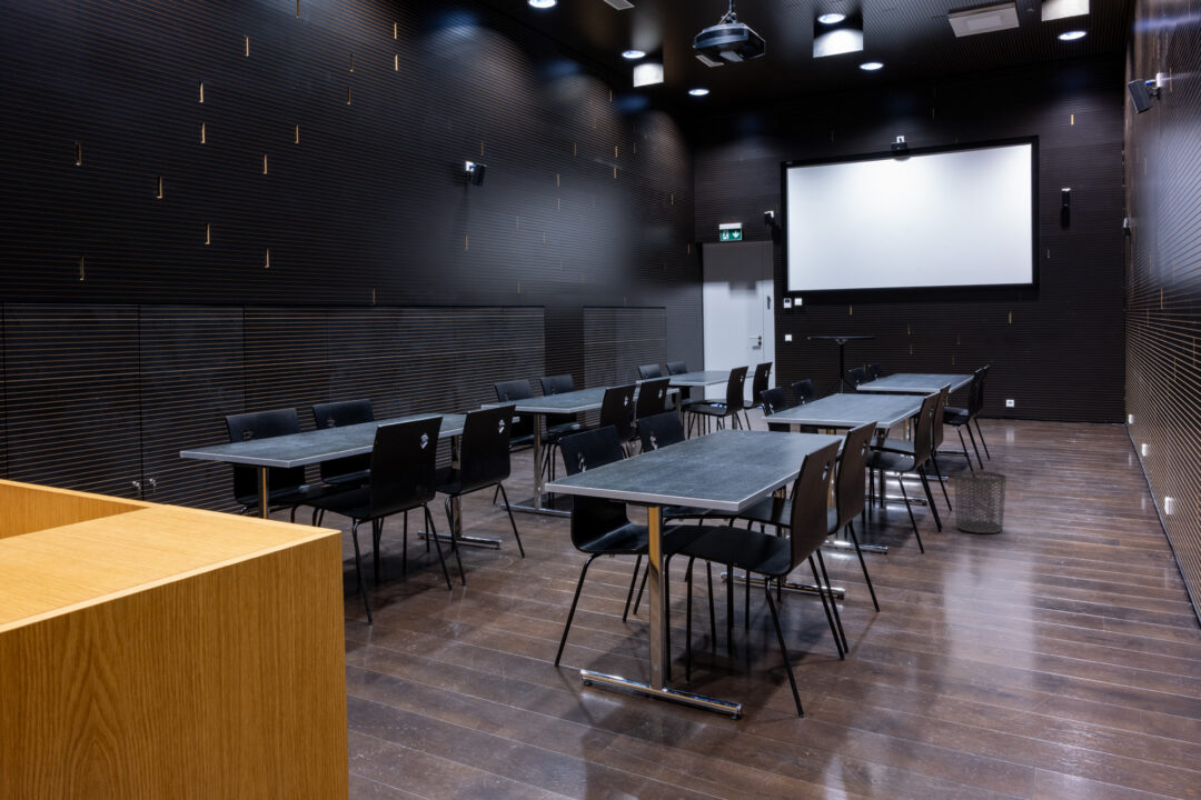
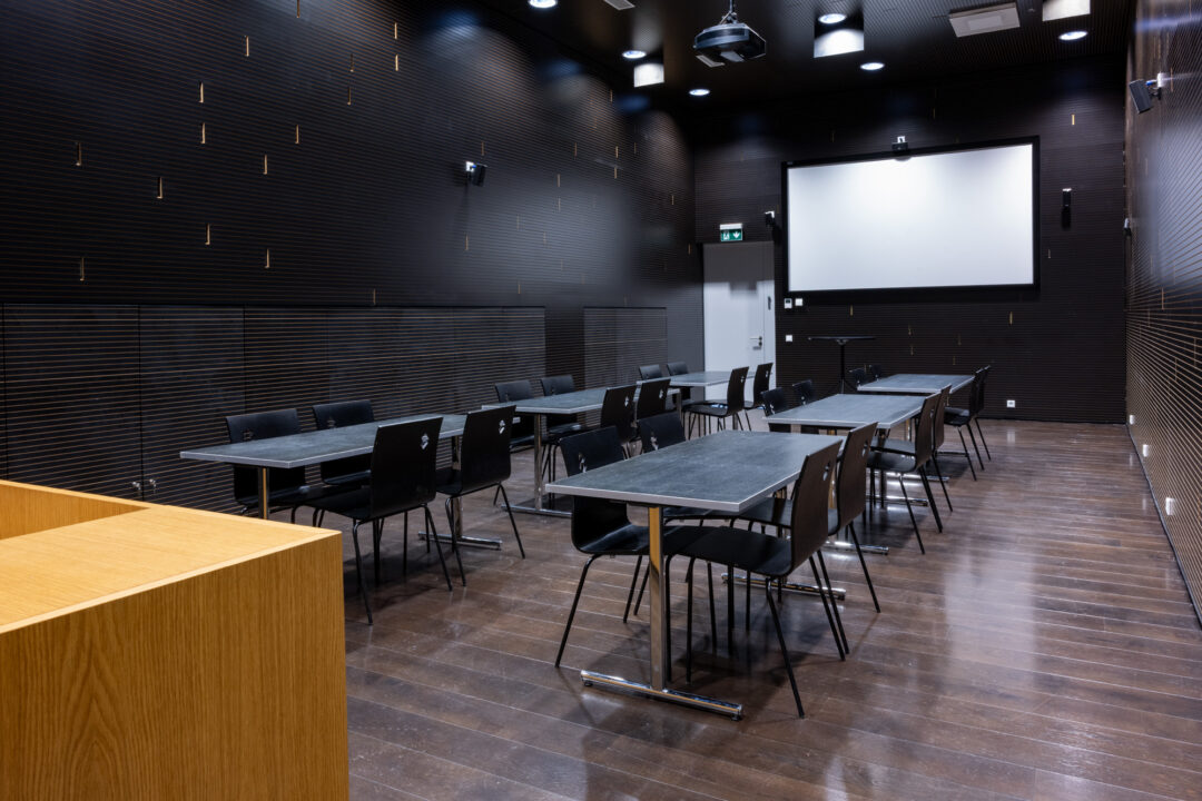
- waste bin (980, 501)
